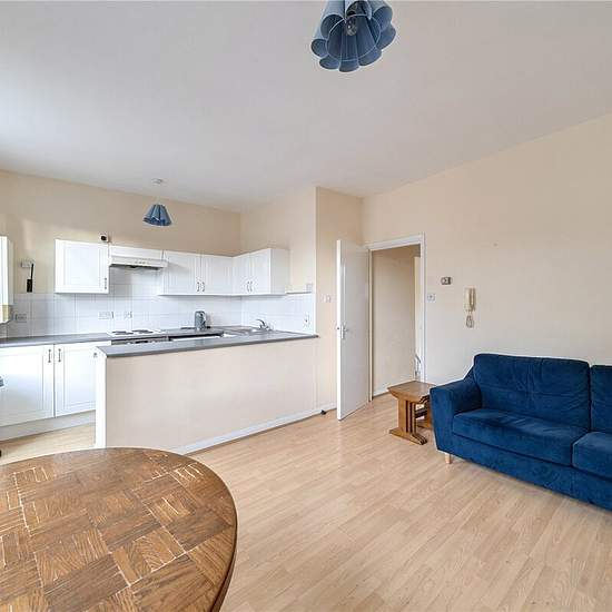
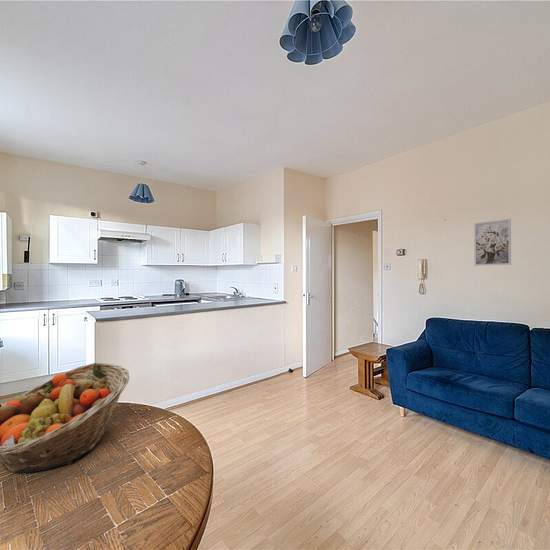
+ fruit basket (62, 409)
+ wall art (492, 243)
